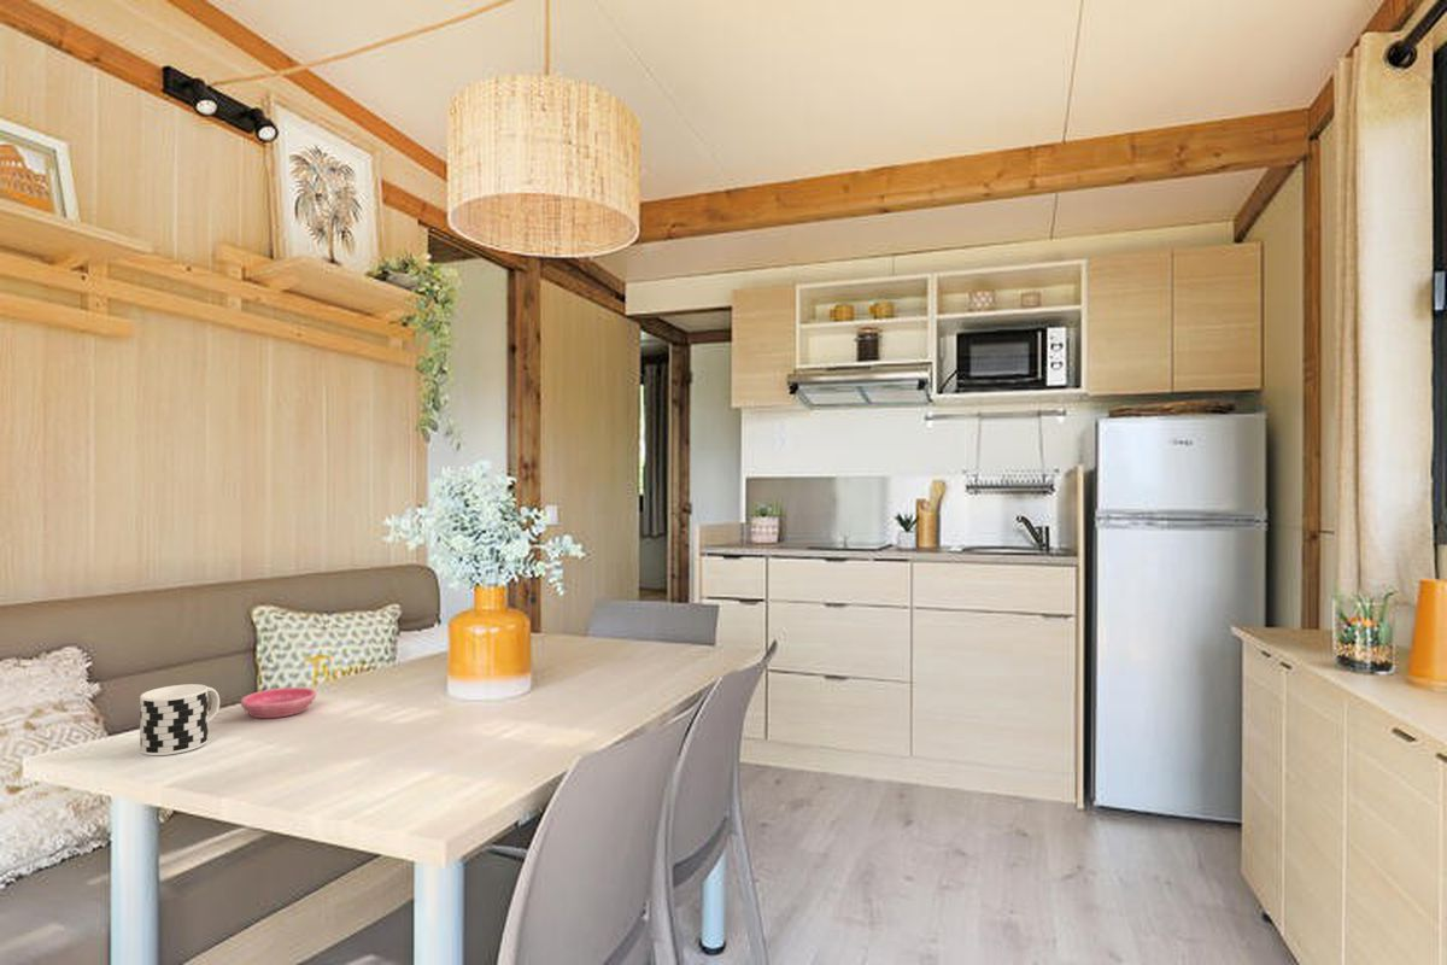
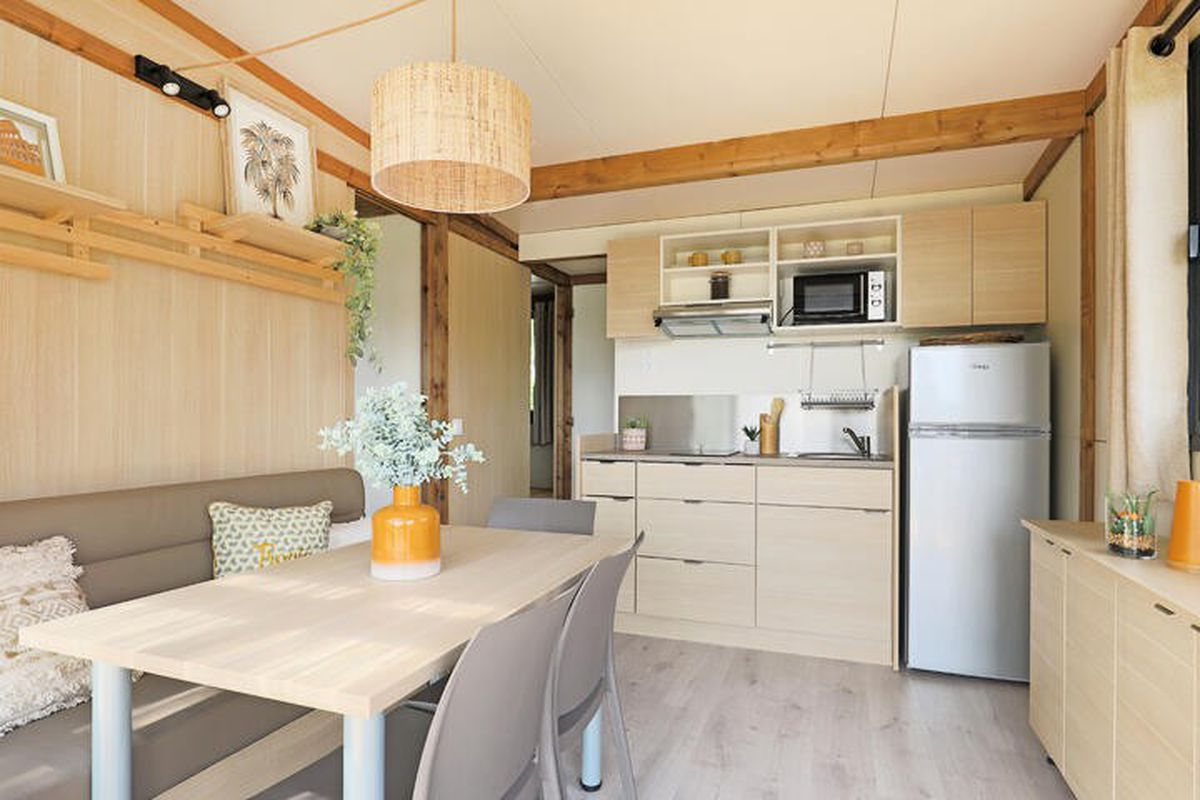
- cup (183, 715)
- saucer (279, 703)
